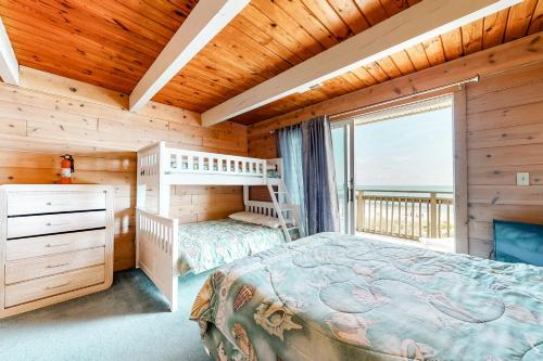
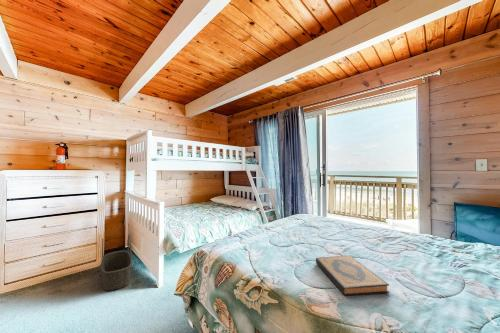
+ basket (116, 257)
+ hardback book (347, 272)
